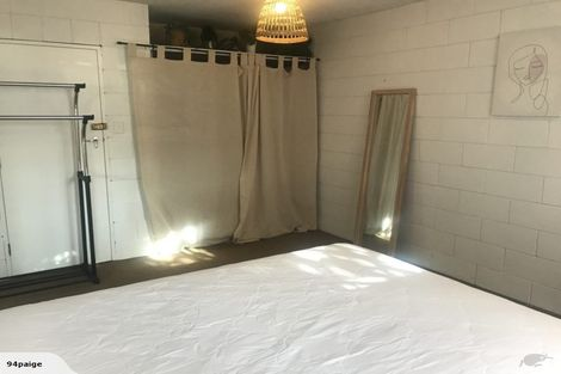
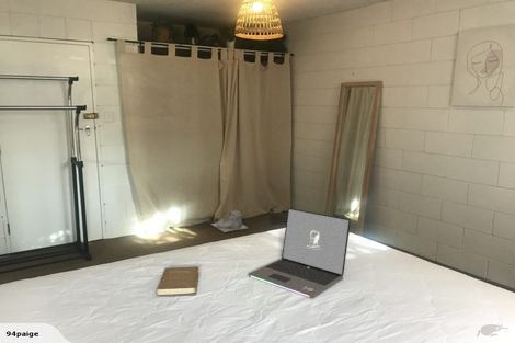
+ boots (229, 218)
+ laptop (298, 248)
+ book (179, 281)
